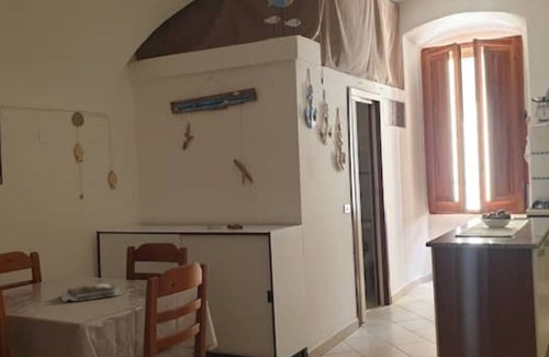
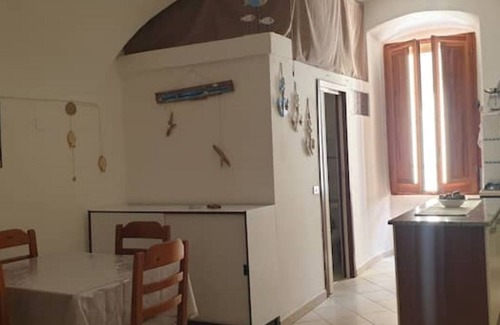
- book (90, 287)
